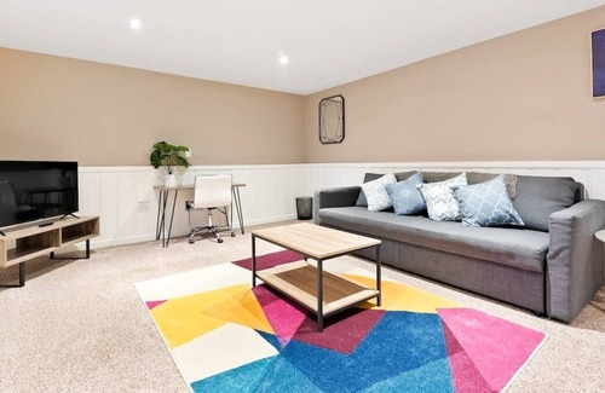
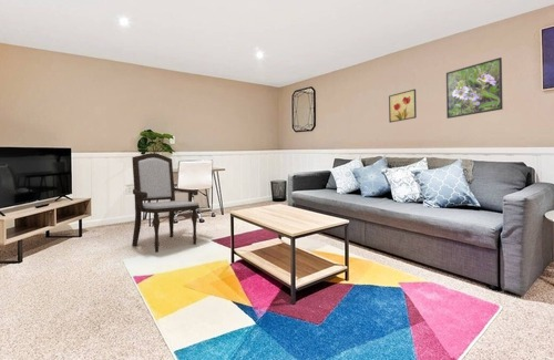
+ armchair (164, 198)
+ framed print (472, 90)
+ wall art (402, 106)
